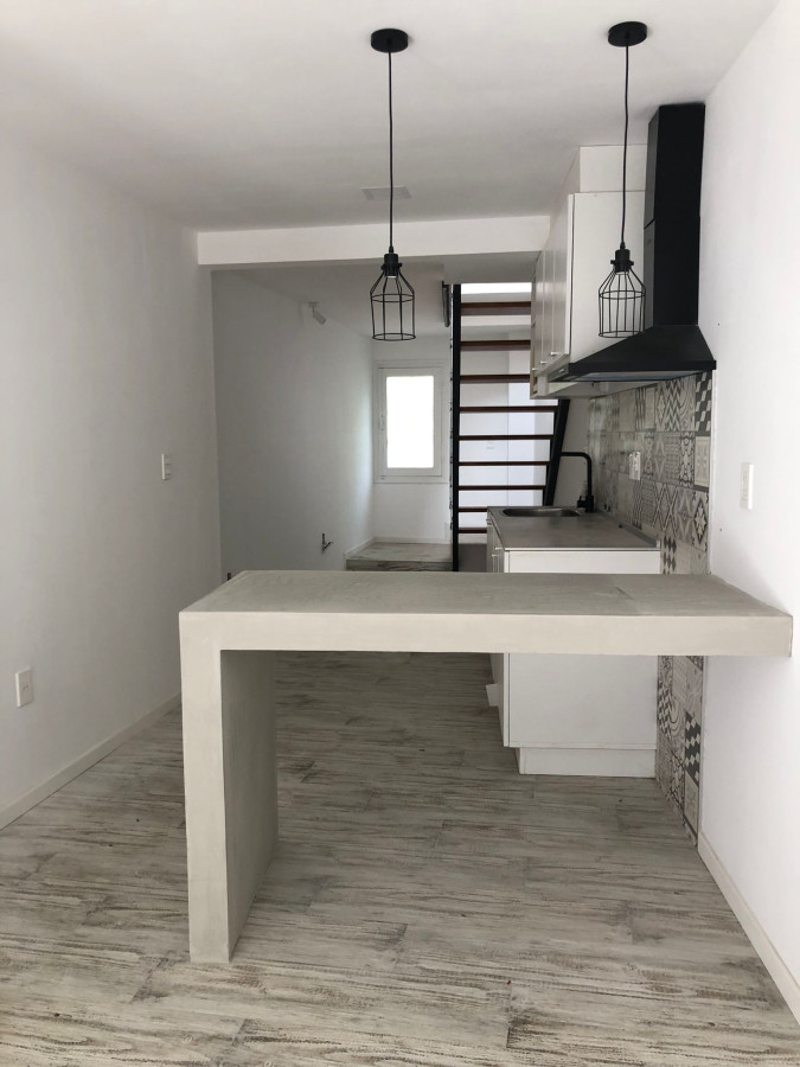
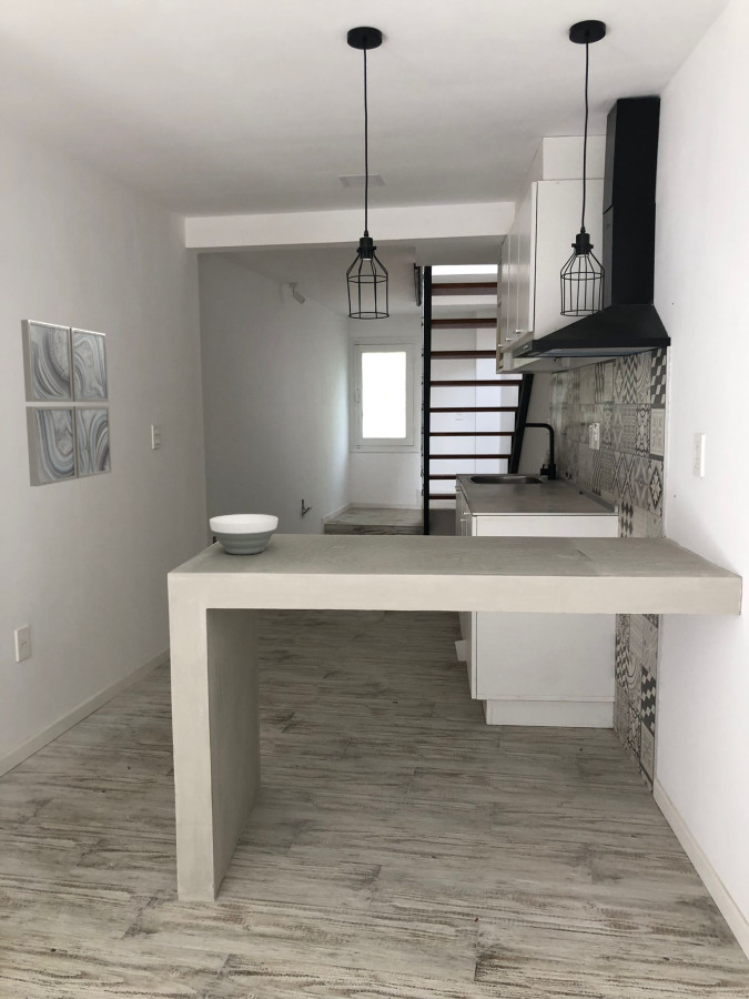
+ bowl (244, 534)
+ wall art (71, 406)
